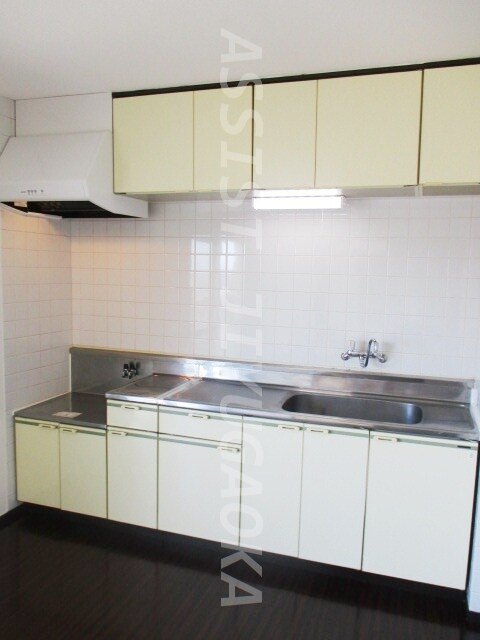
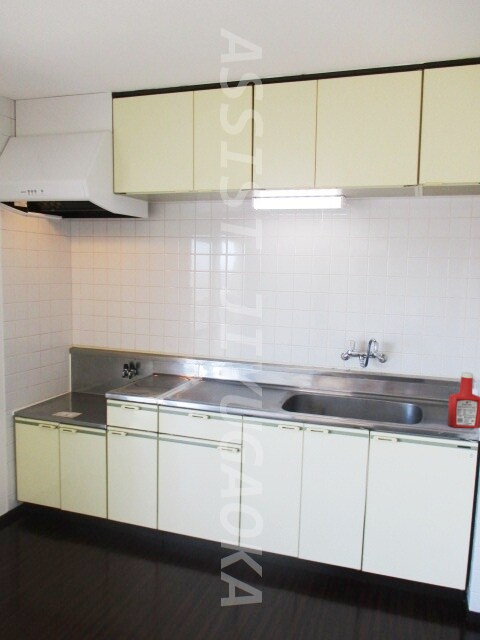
+ soap bottle (465, 399)
